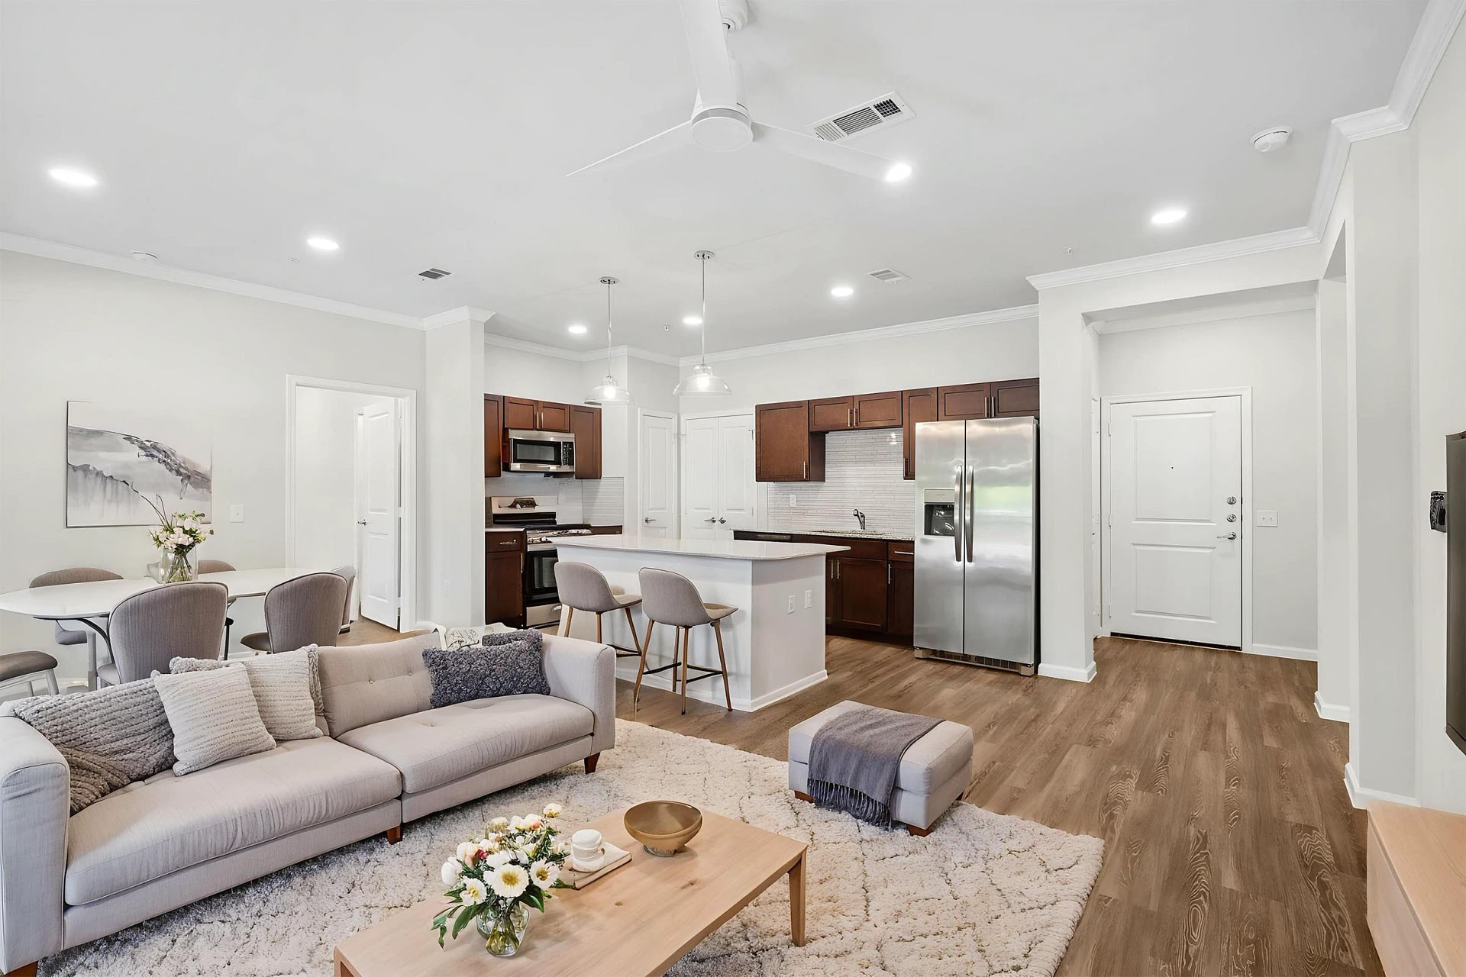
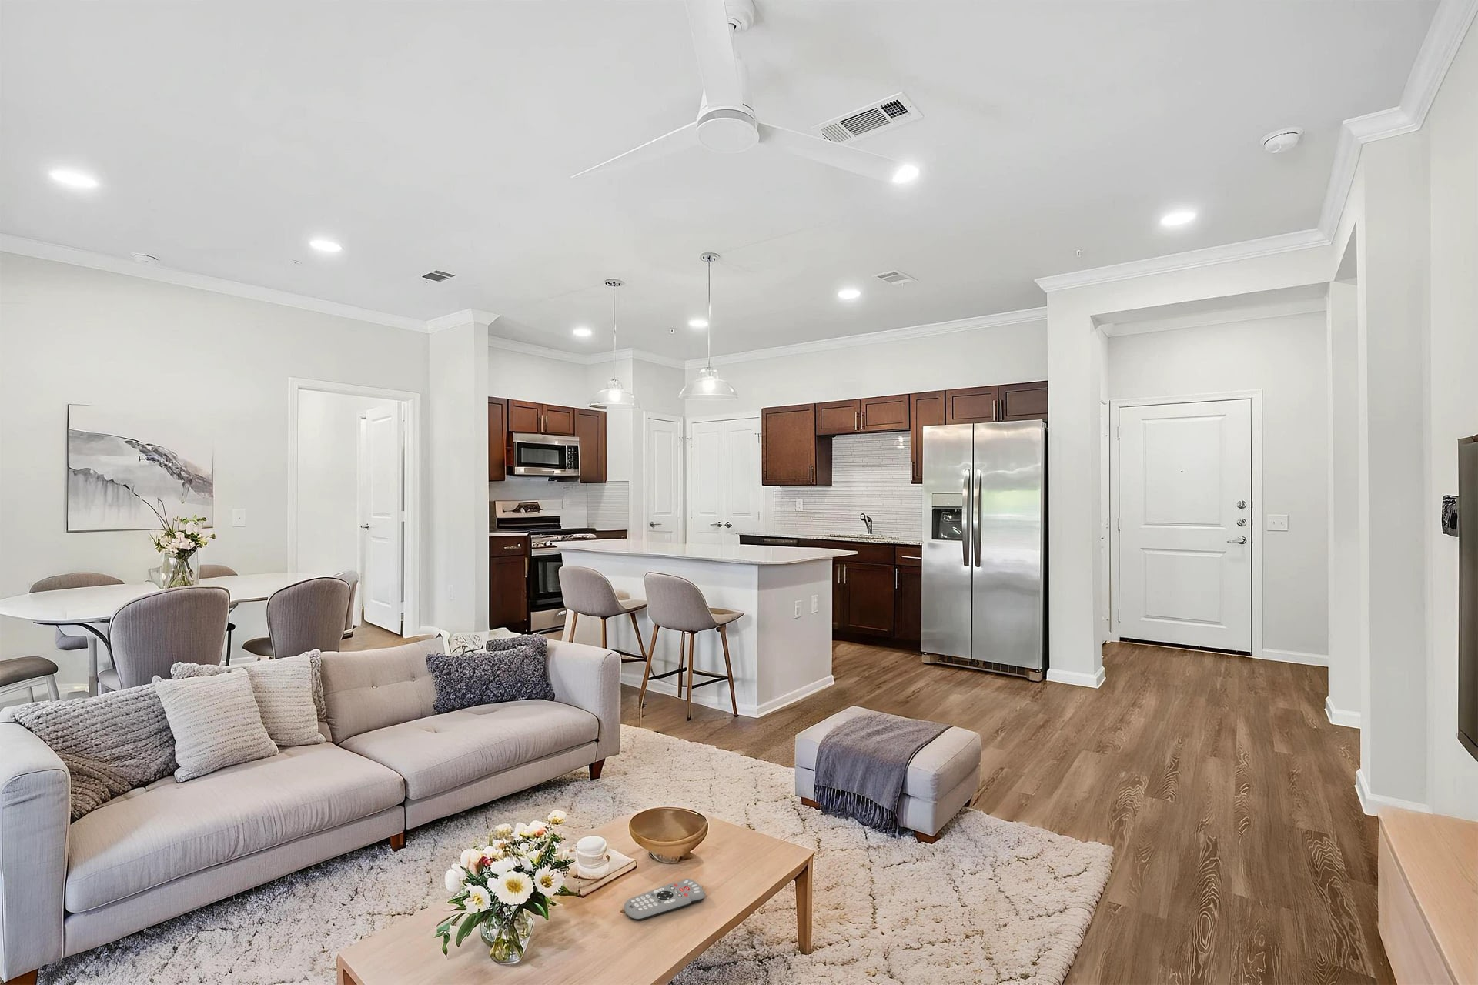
+ remote control (663, 899)
